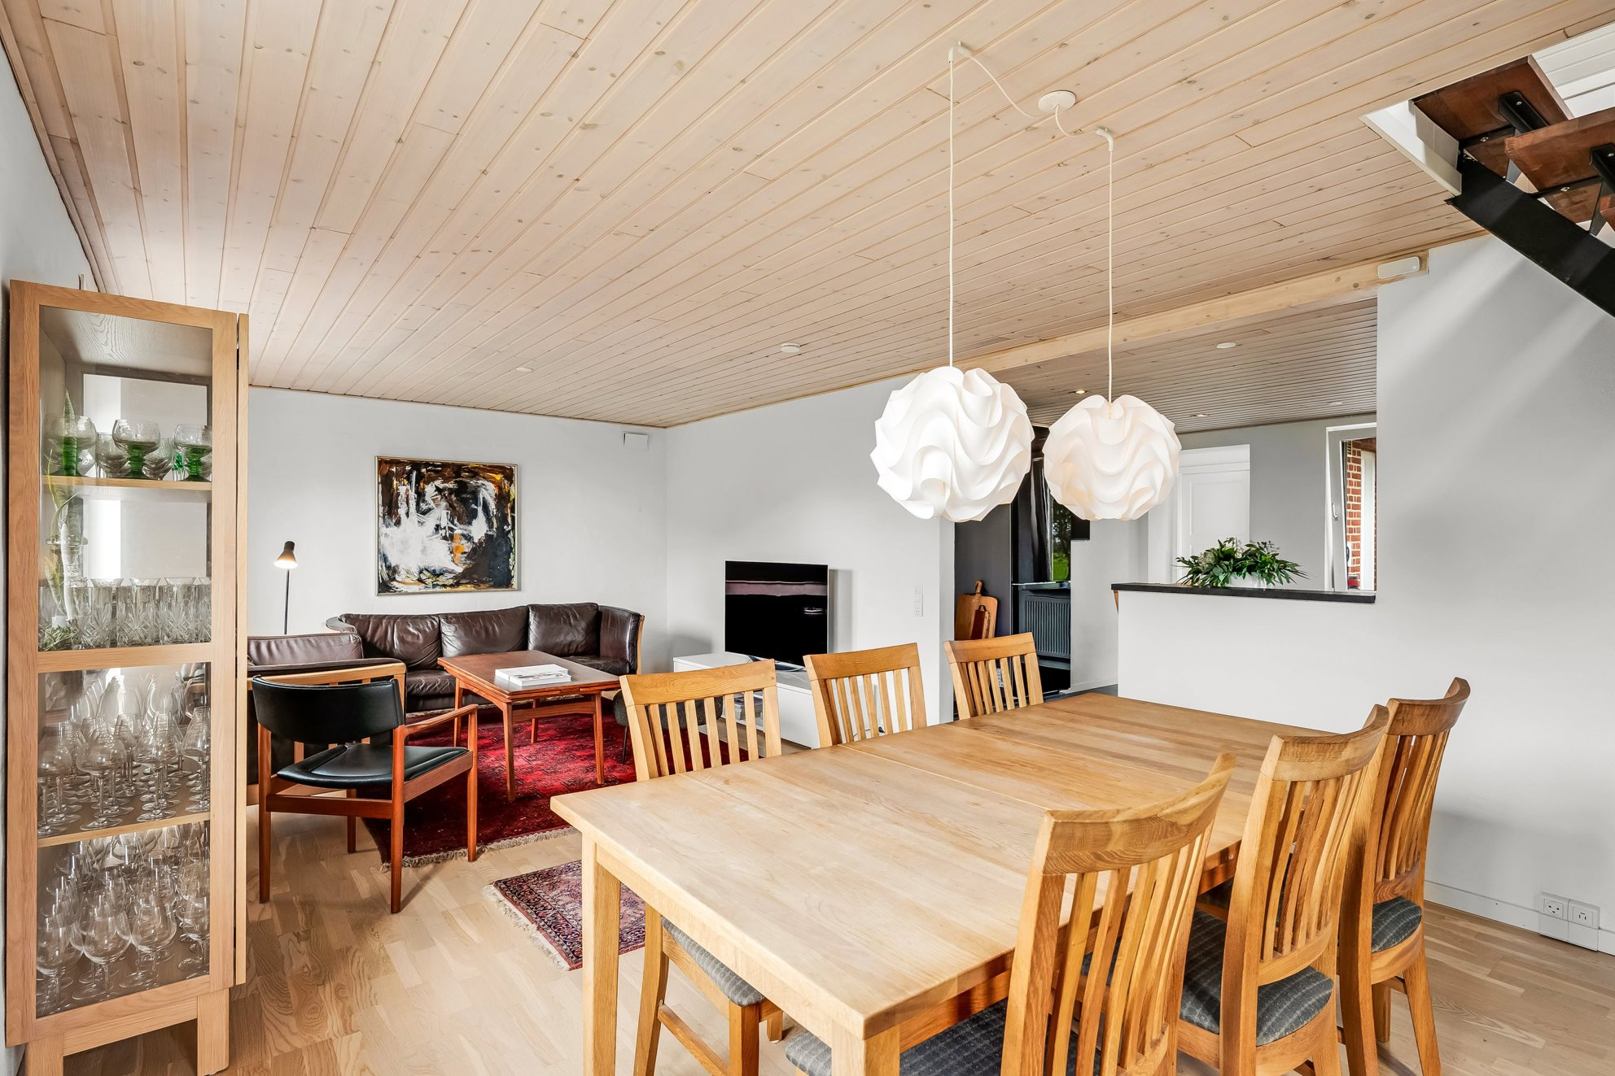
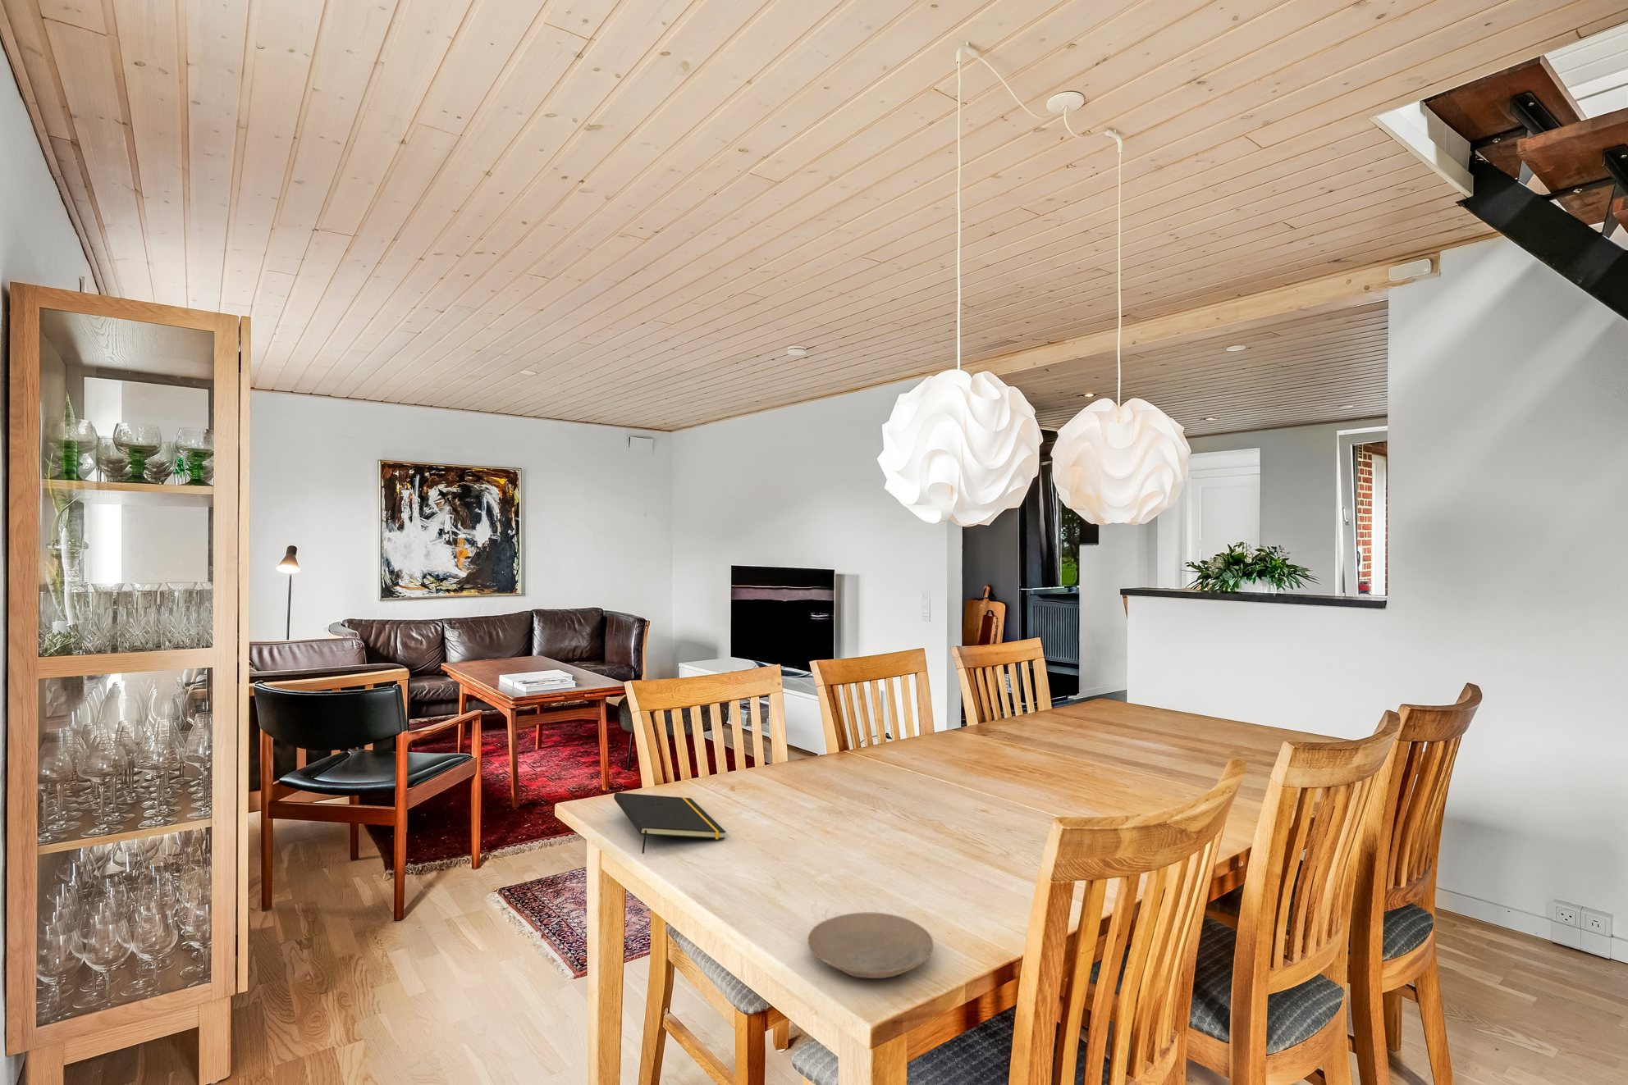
+ notepad (667, 815)
+ plate (870, 949)
